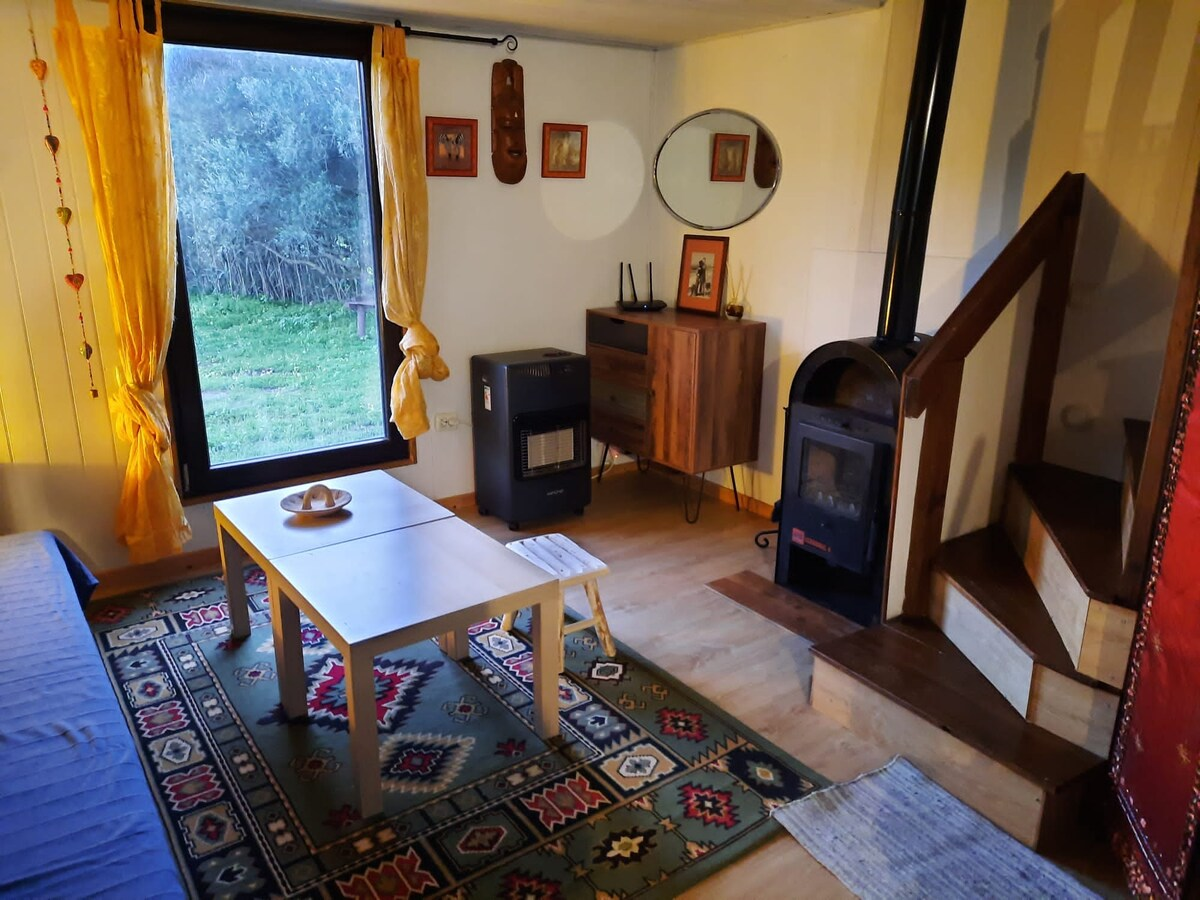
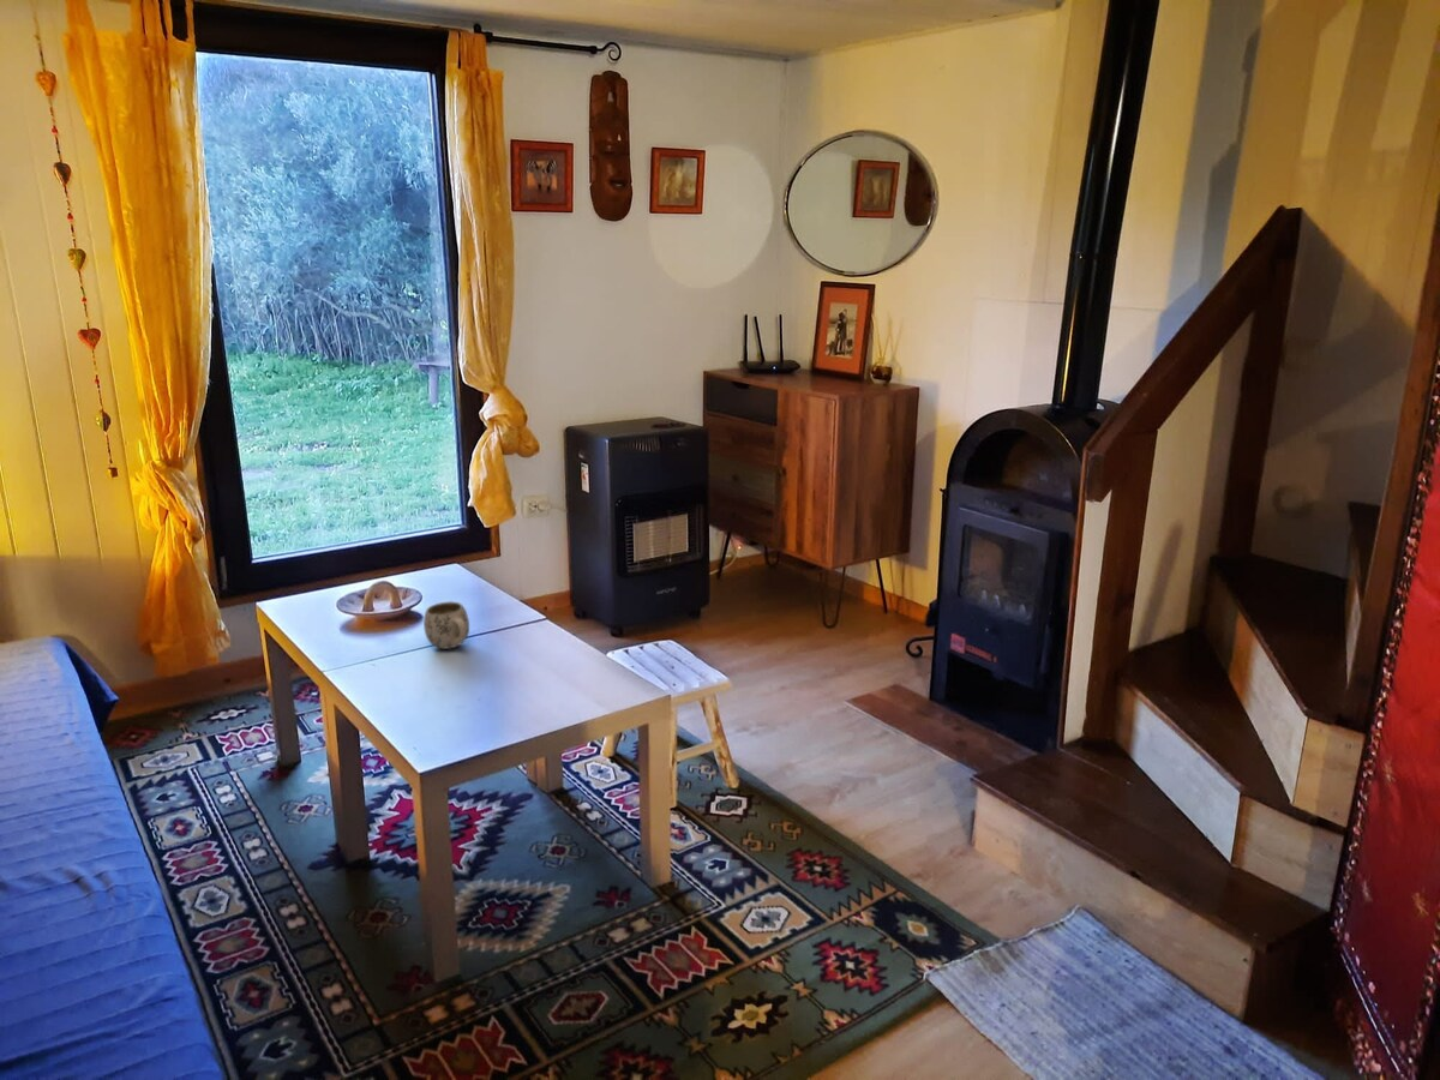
+ mug (450, 628)
